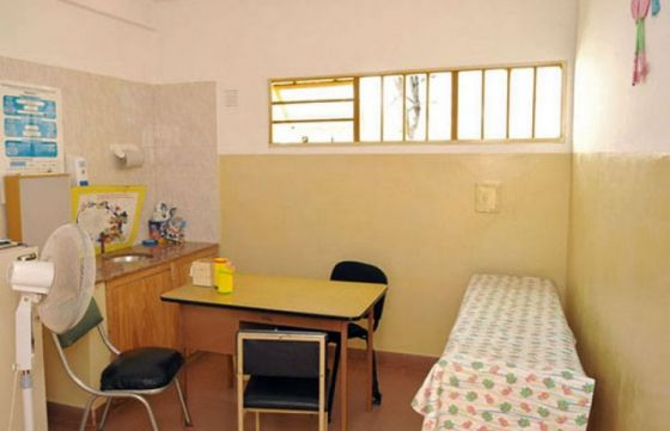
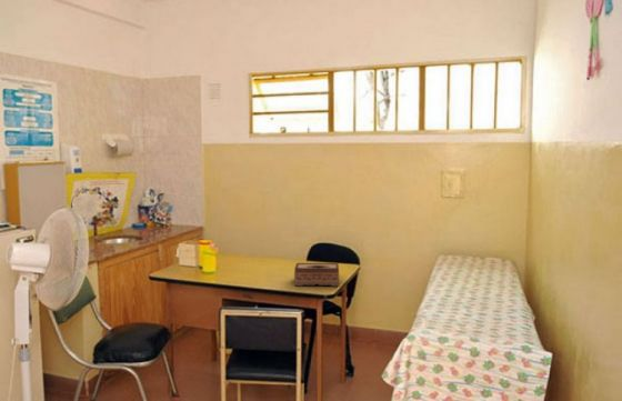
+ tissue box (317, 273)
